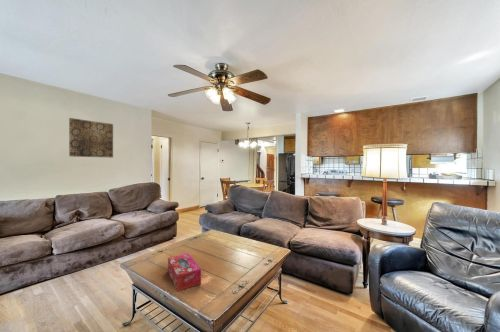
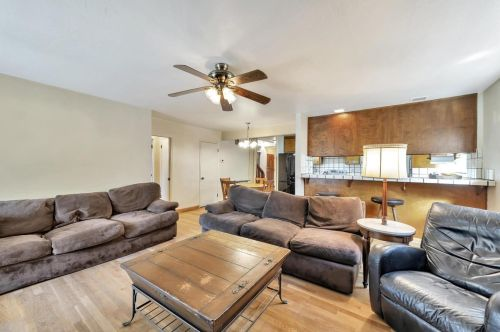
- wall art (92, 139)
- tissue box (183, 270)
